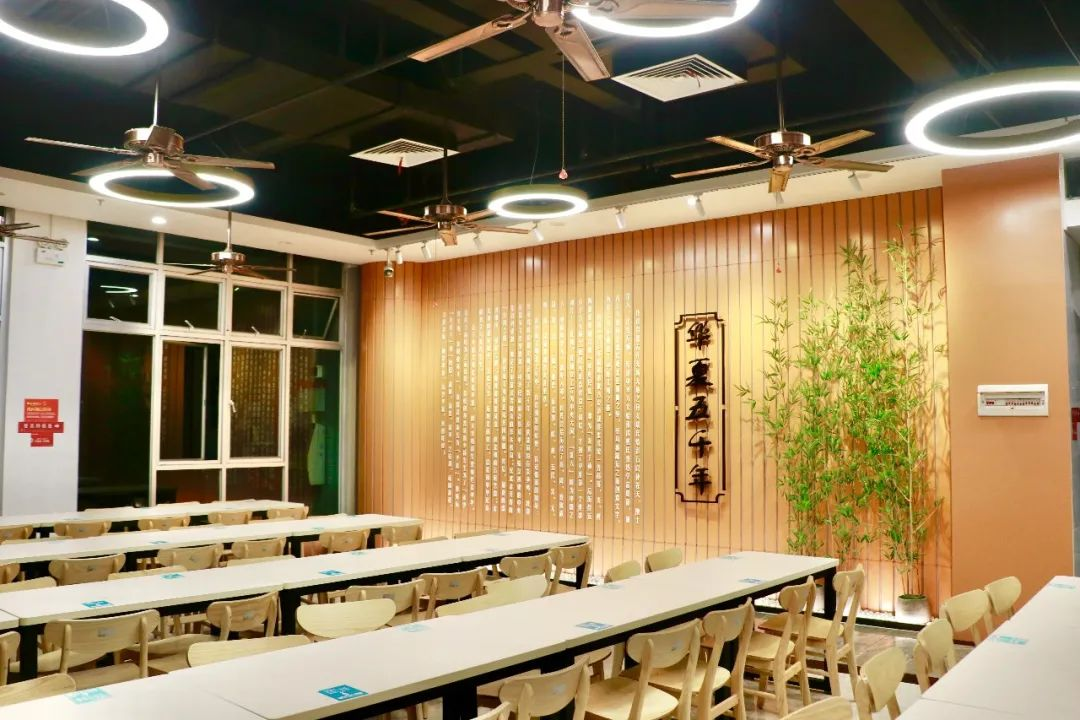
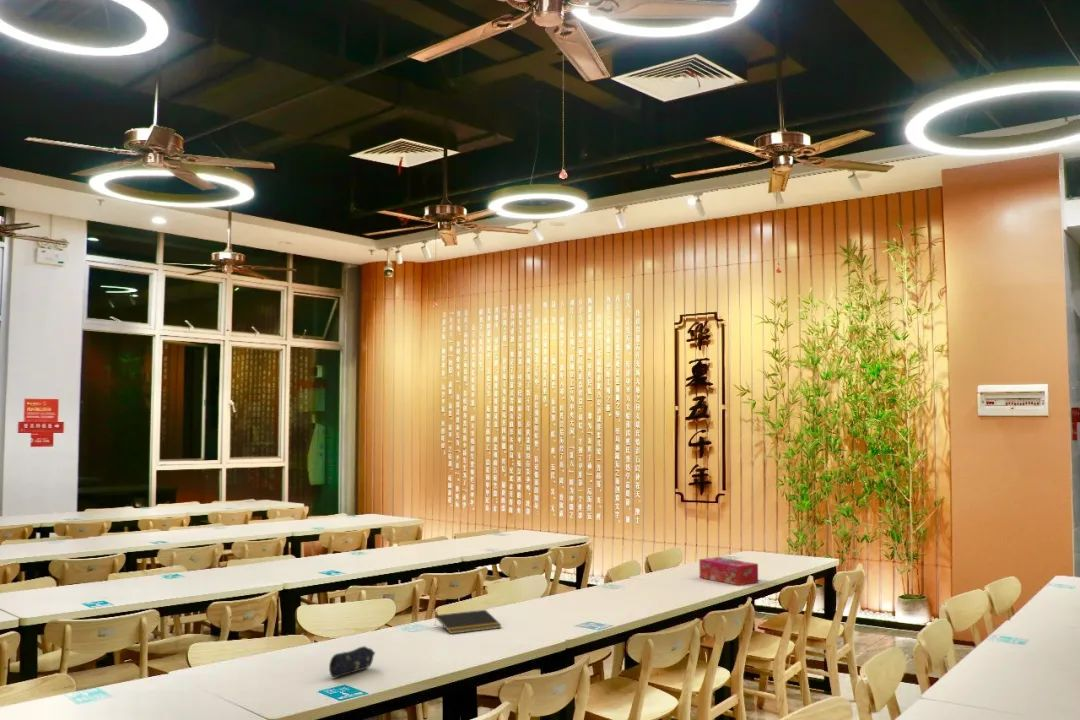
+ pencil case (351, 661)
+ tissue box (728, 570)
+ notepad (468, 621)
